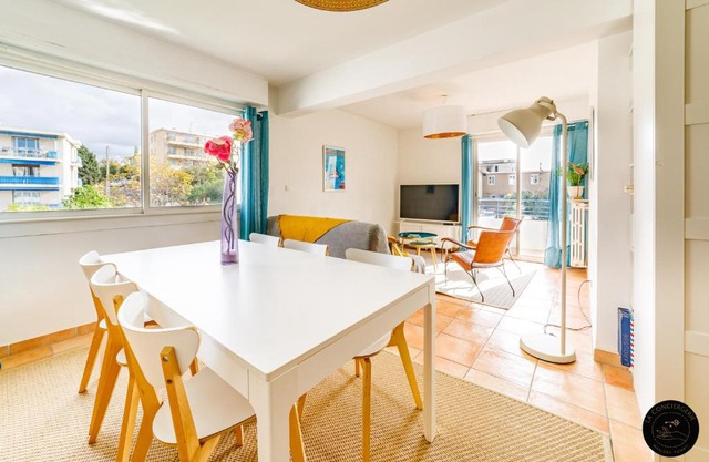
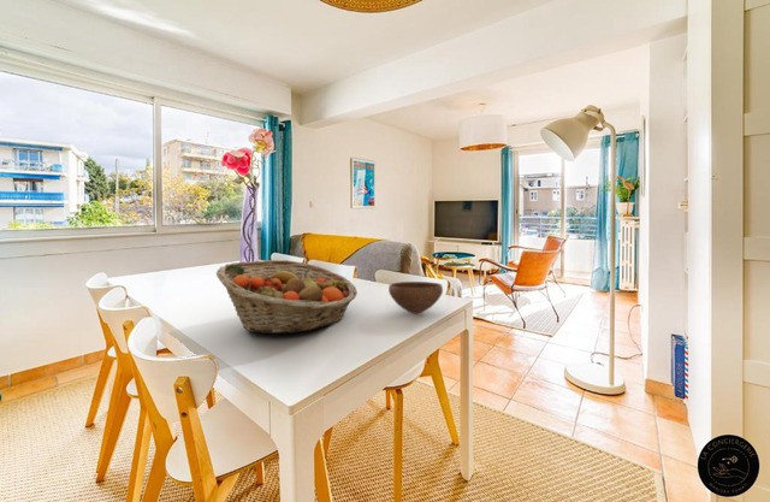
+ fruit basket (292, 291)
+ bowl (415, 299)
